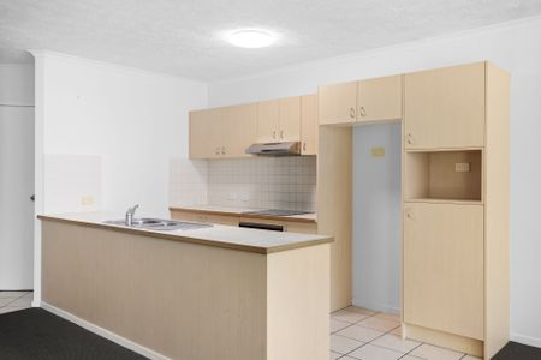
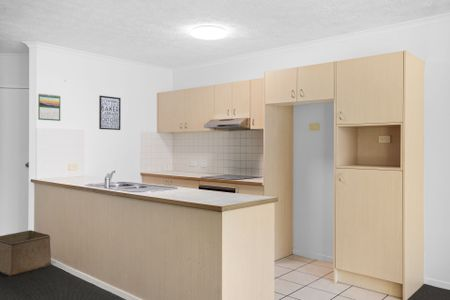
+ storage bin (21, 251)
+ calendar (49, 107)
+ wall art (110, 113)
